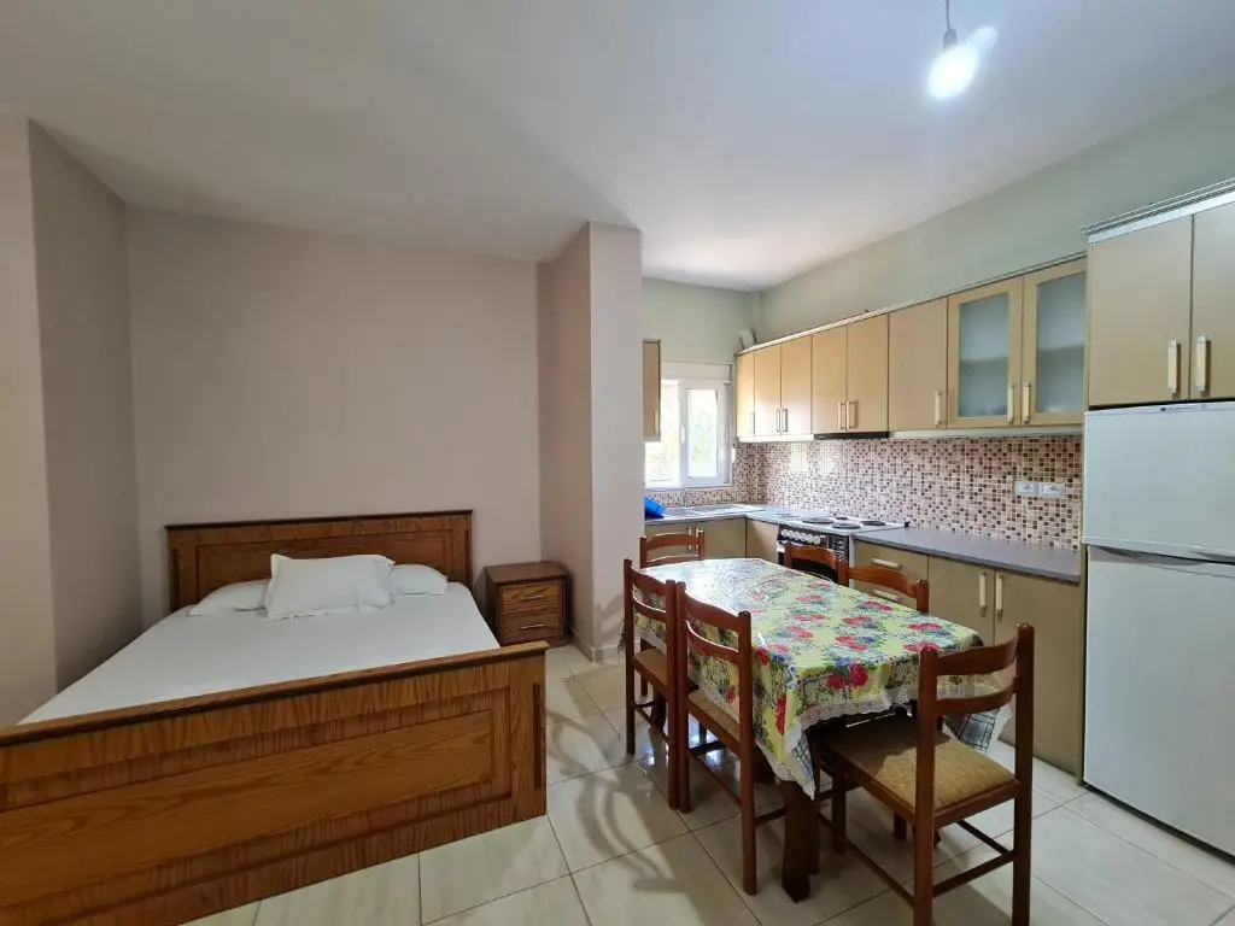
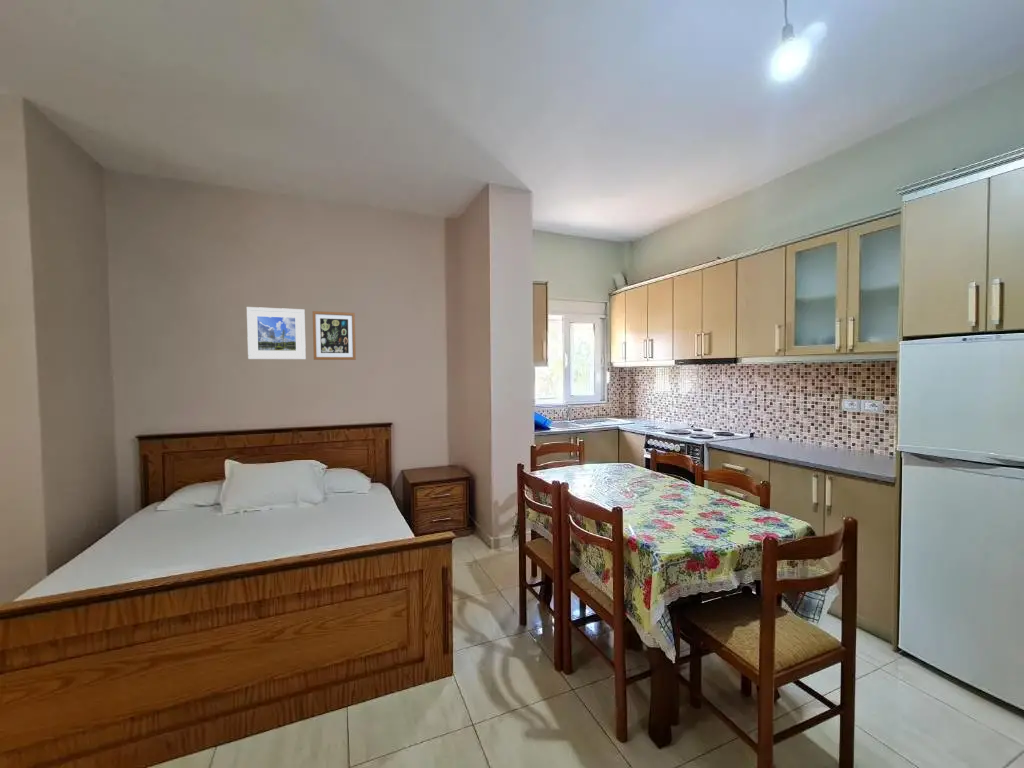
+ wall art (334, 335)
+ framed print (277, 333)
